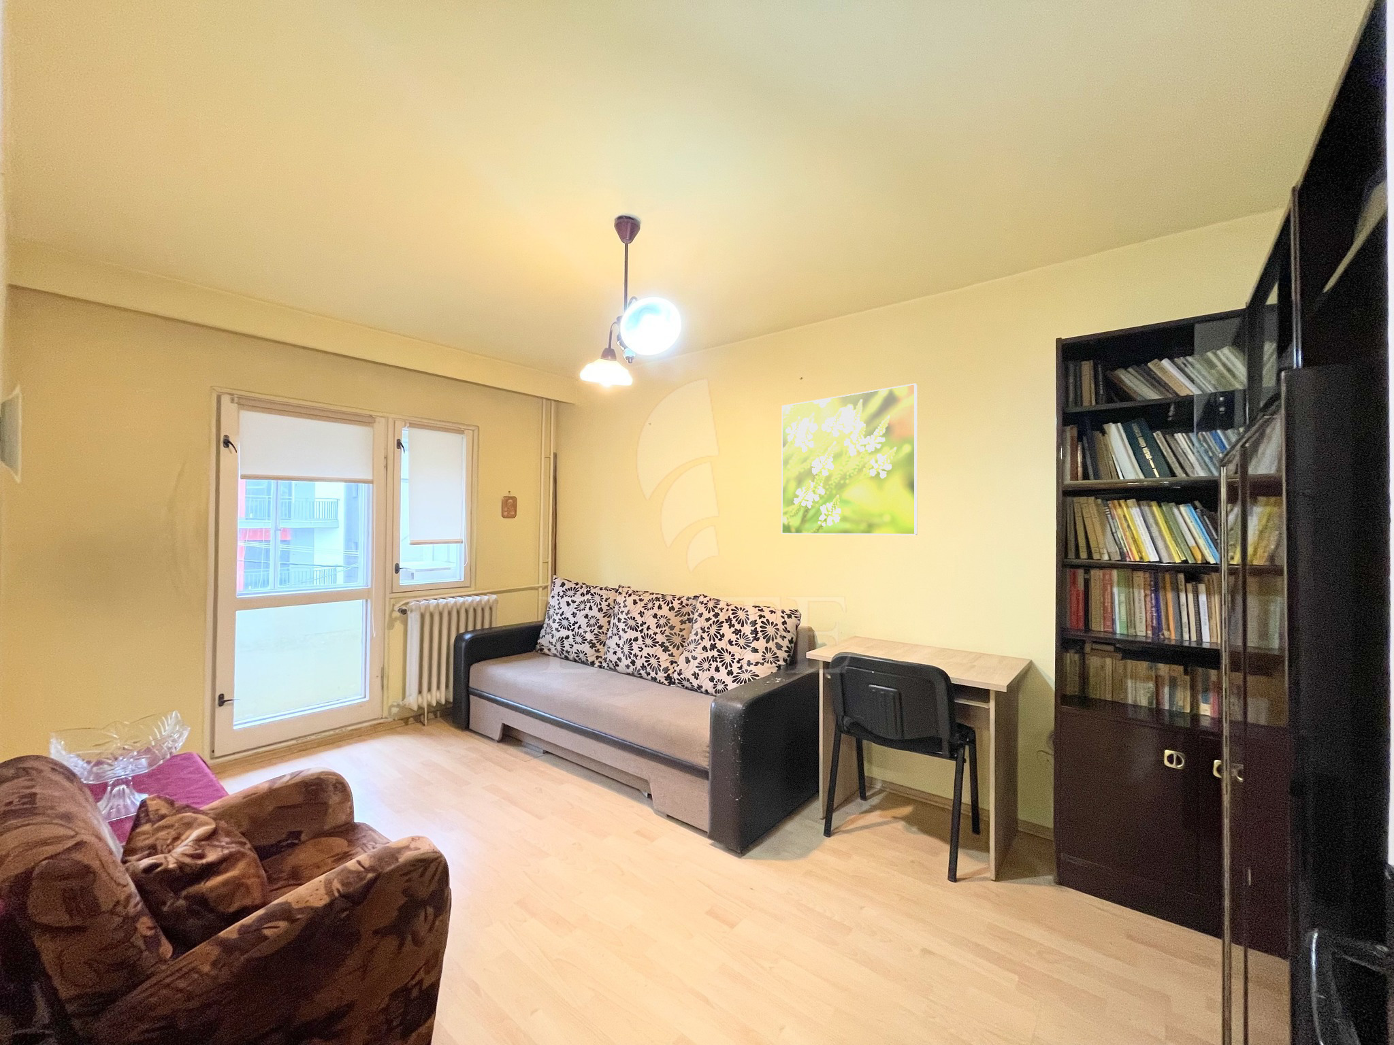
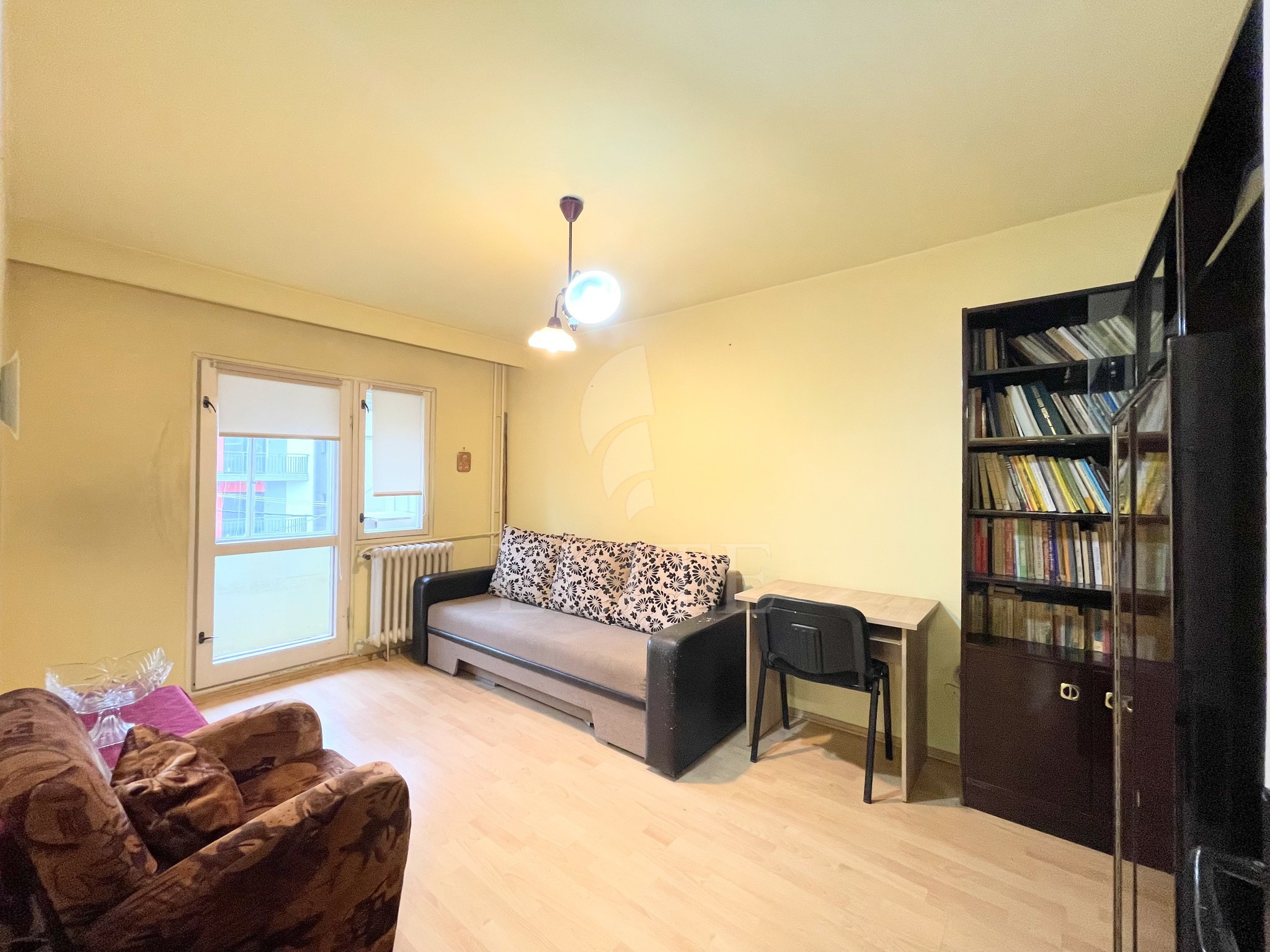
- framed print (844, 464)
